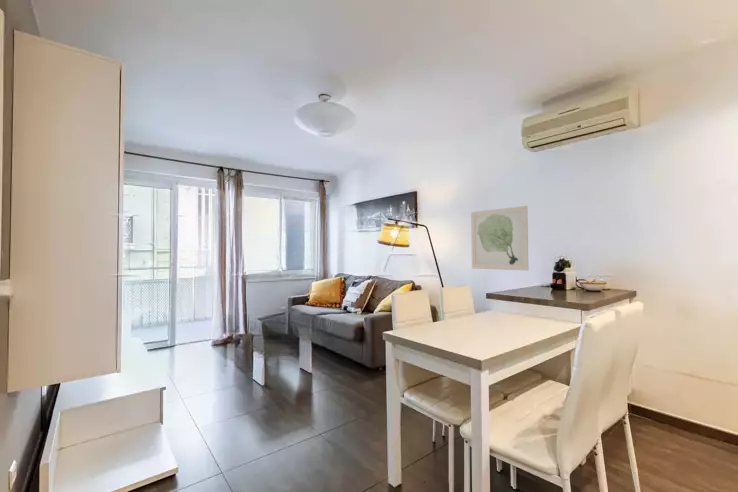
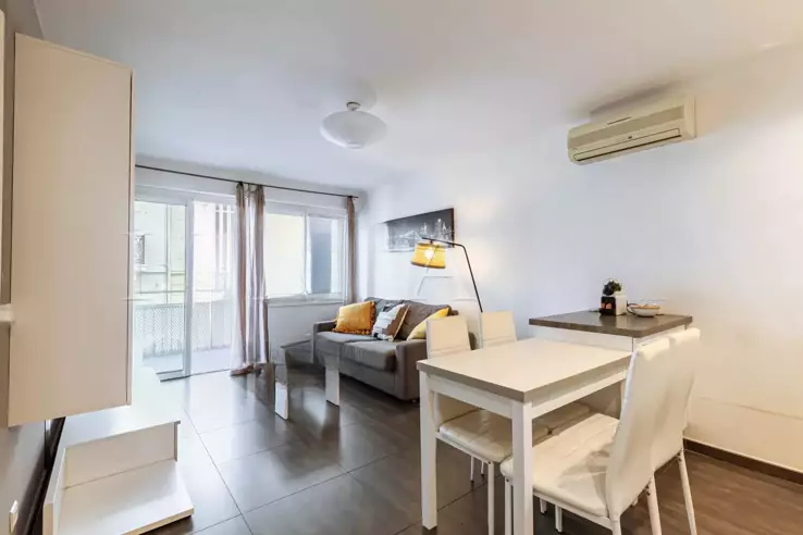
- wall art (497, 239)
